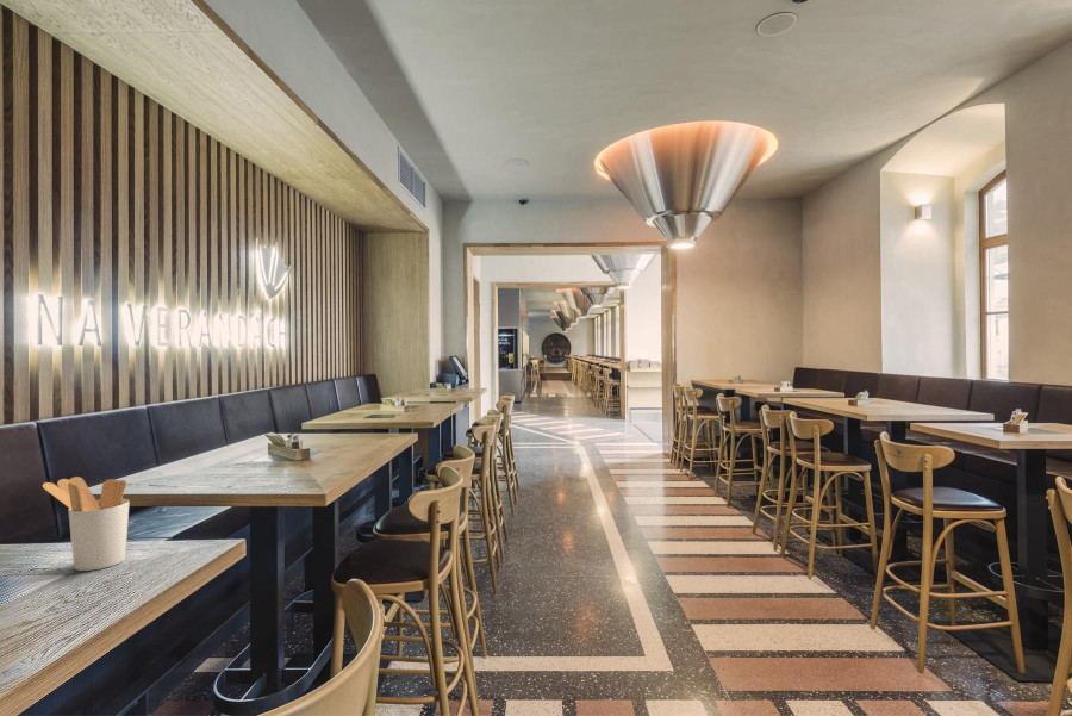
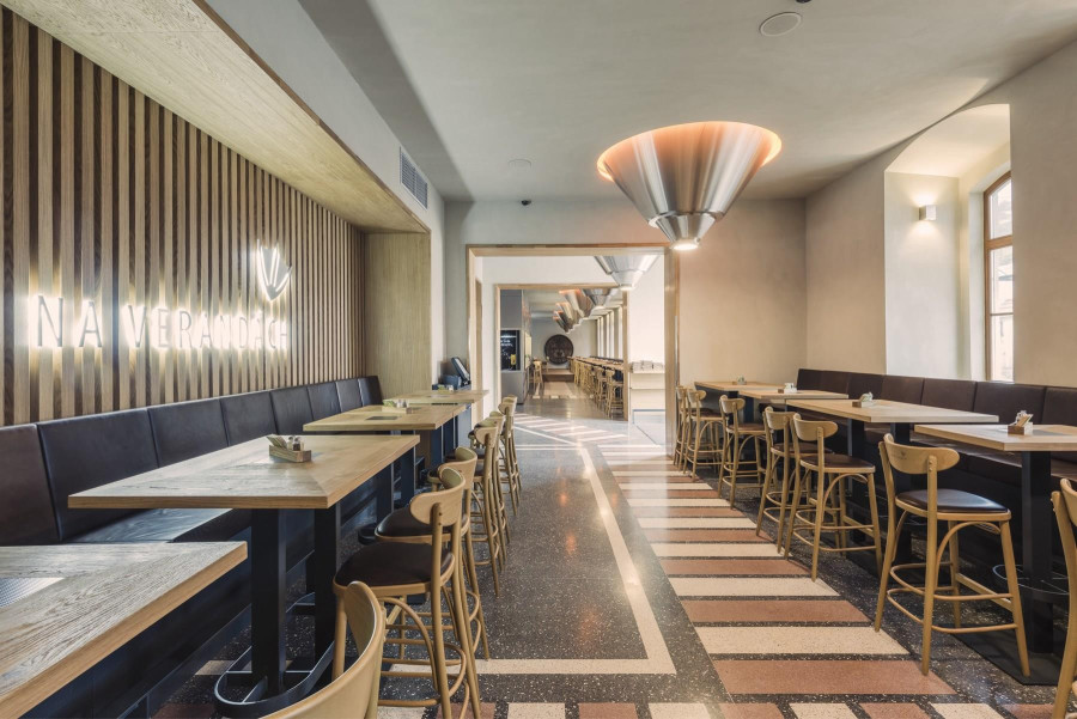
- utensil holder (88, 519)
